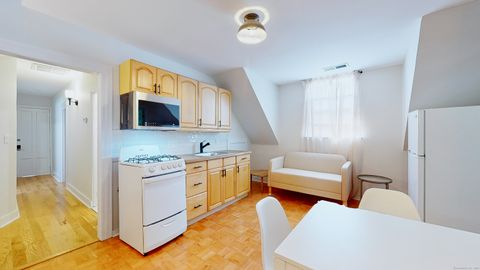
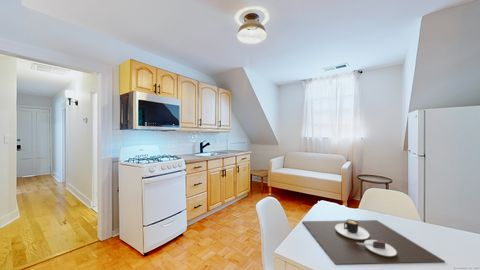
+ place mat (360, 232)
